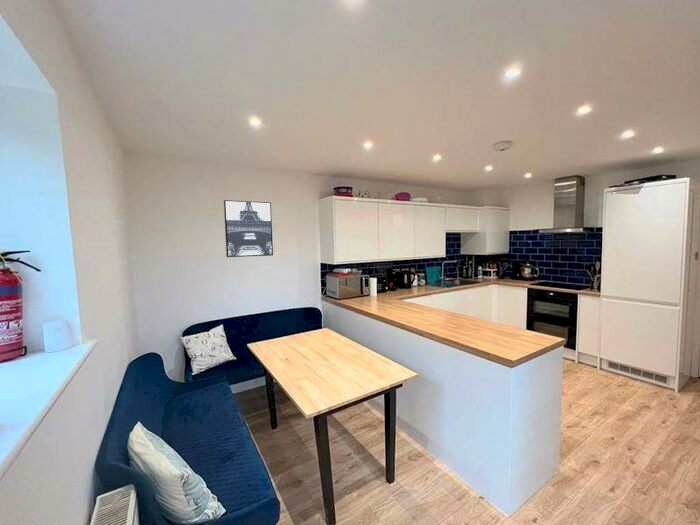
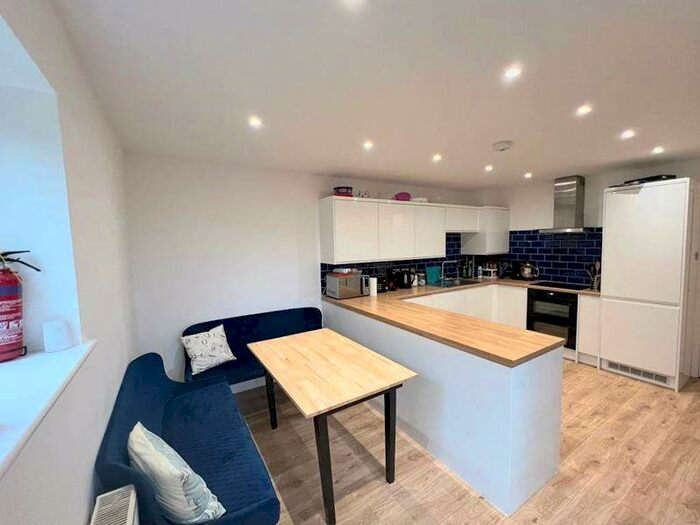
- wall art (249, 229)
